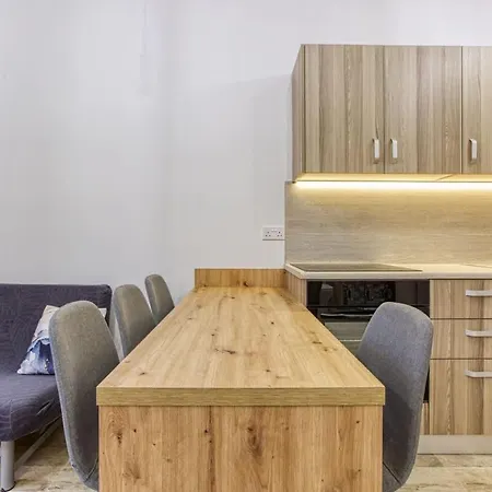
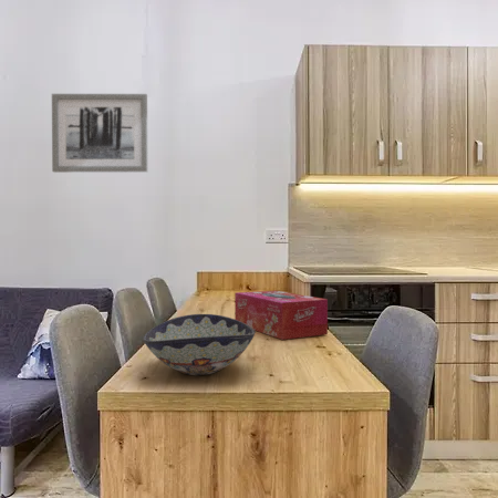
+ wall art (100, 133)
+ tissue box (278, 312)
+ decorative bowl (199, 346)
